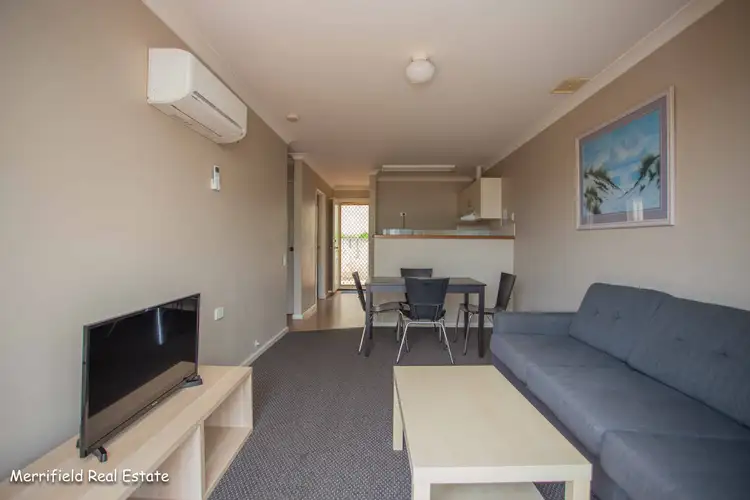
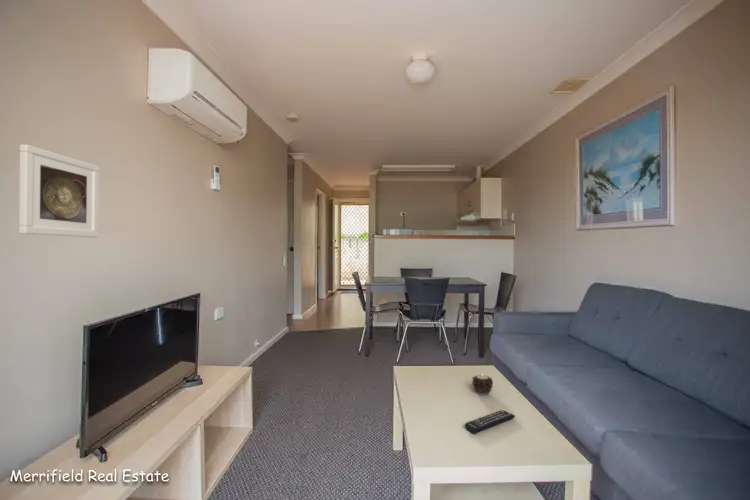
+ candle (482, 383)
+ remote control (490, 421)
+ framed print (63, 195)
